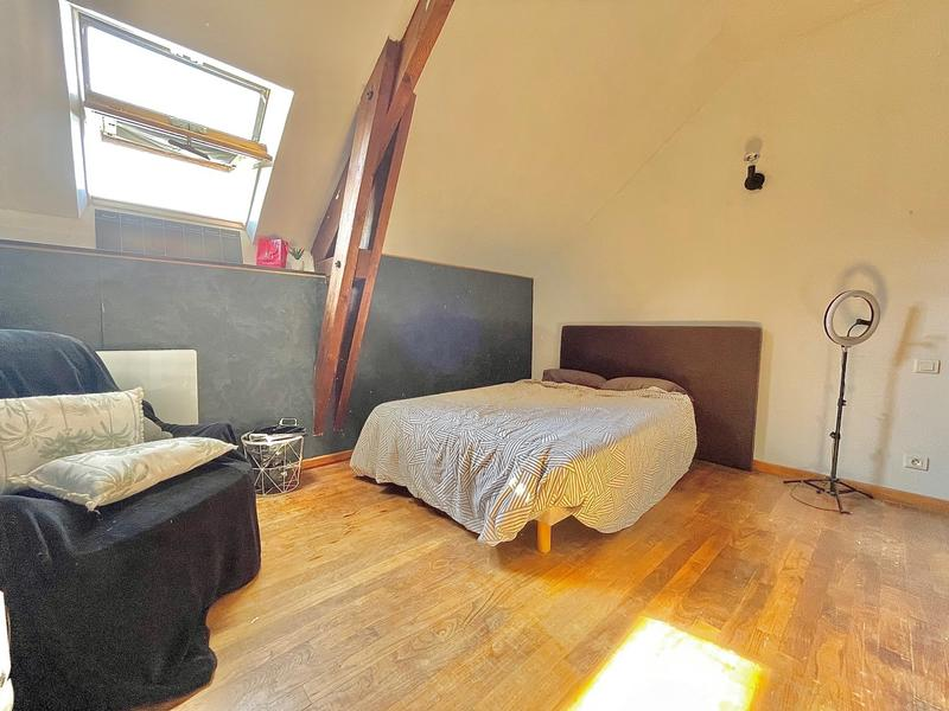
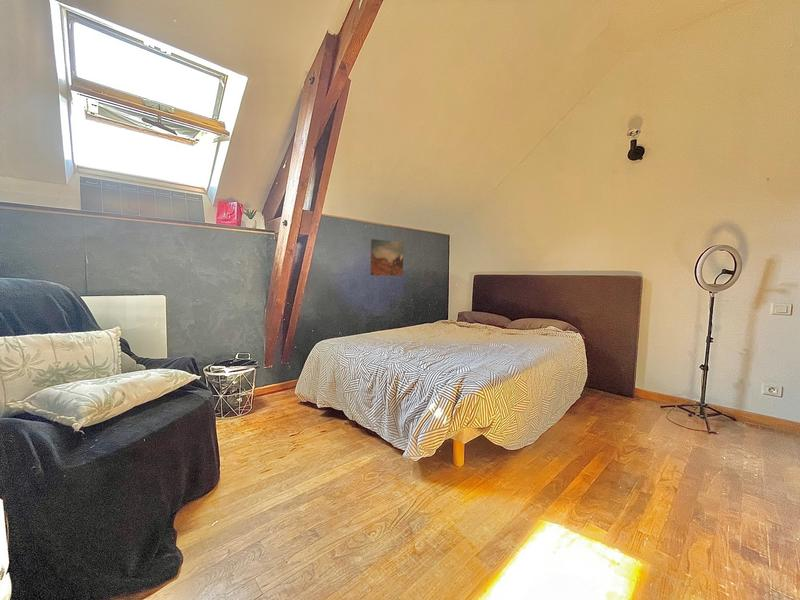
+ wall art (387, 258)
